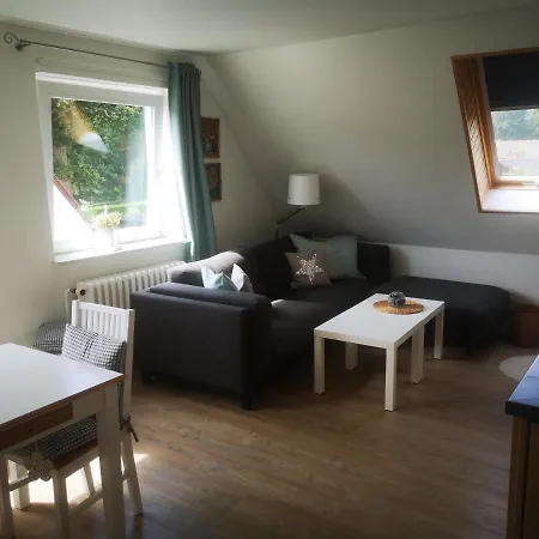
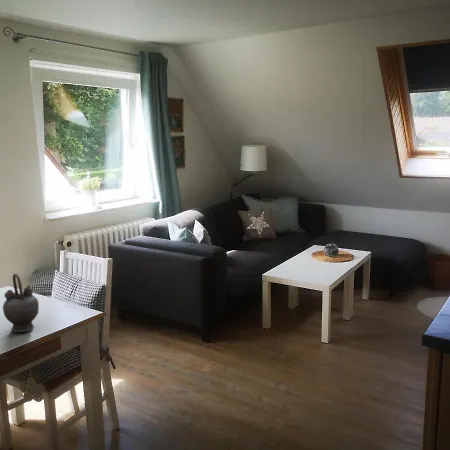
+ teapot (19, 300)
